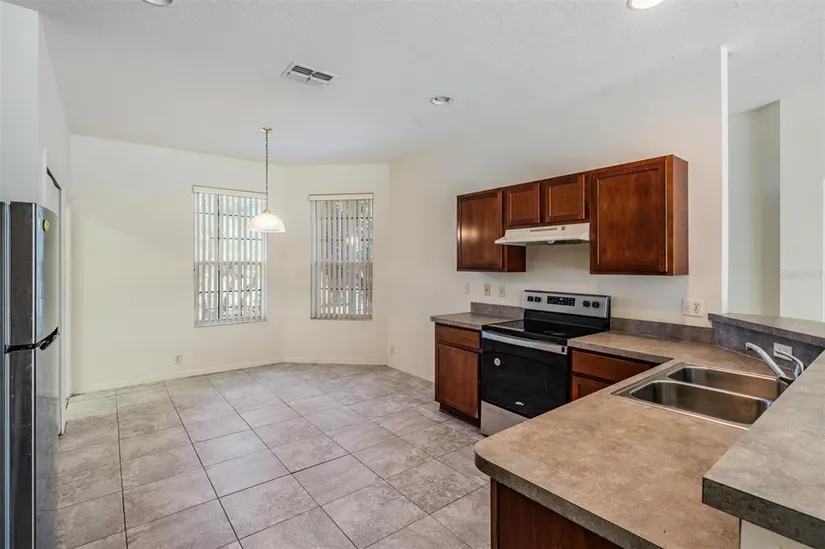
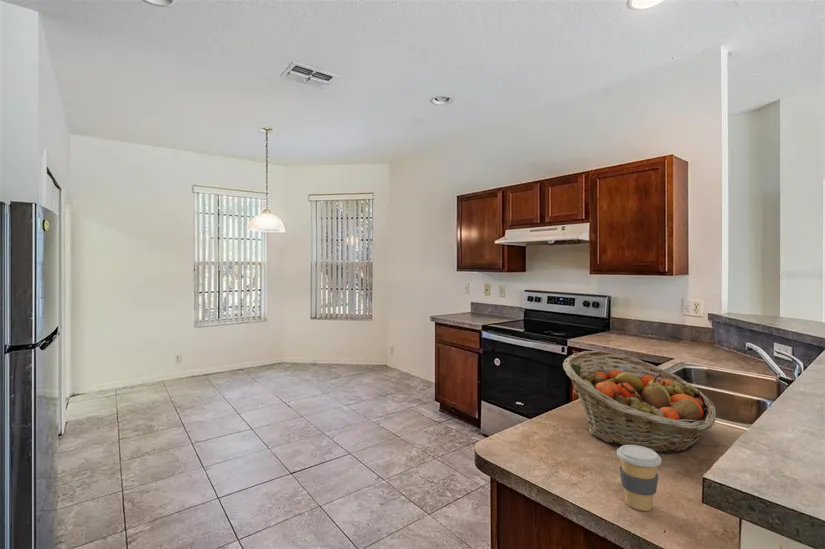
+ fruit basket (635, 395)
+ coffee cup (638, 477)
